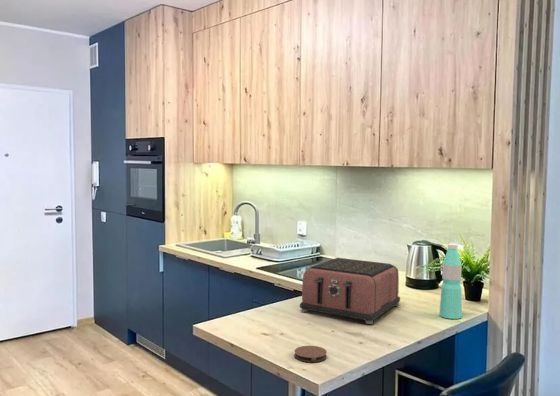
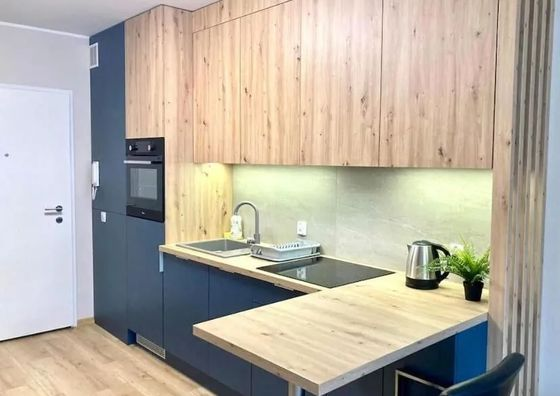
- toaster (349, 287)
- coaster (310, 353)
- water bottle (451, 280)
